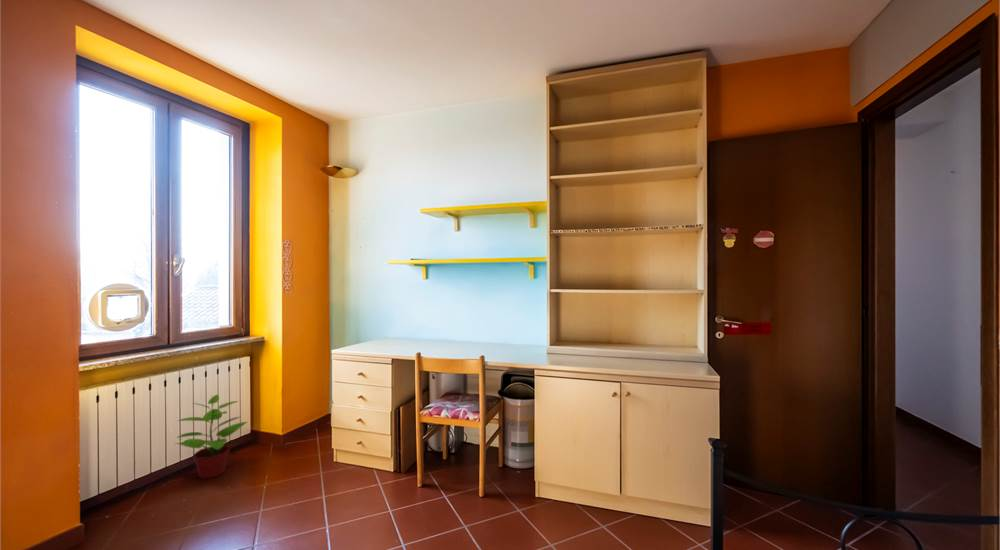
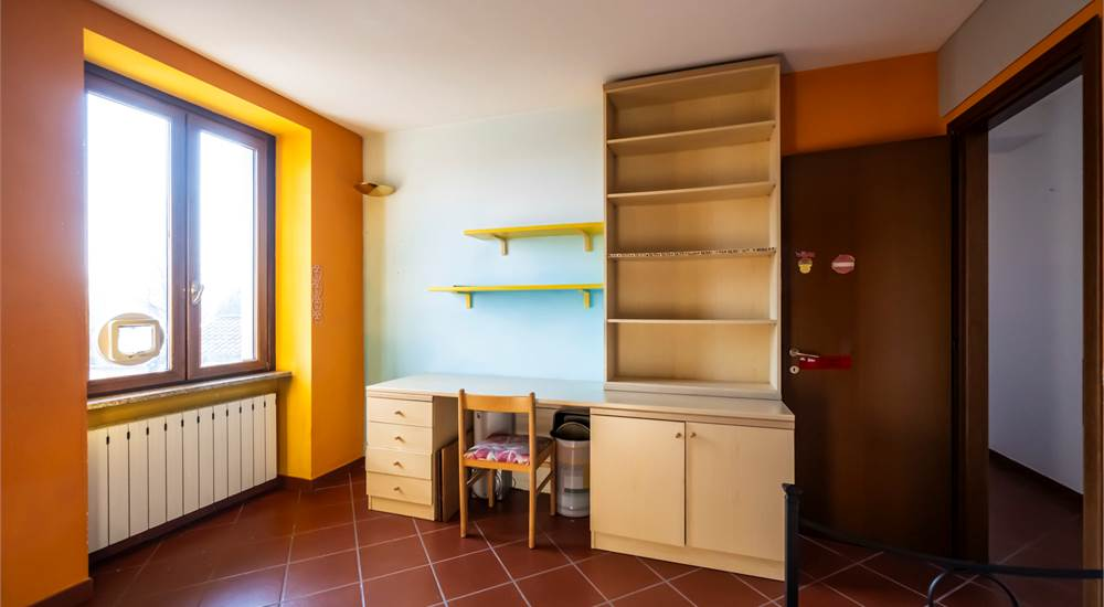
- potted plant (216, 434)
